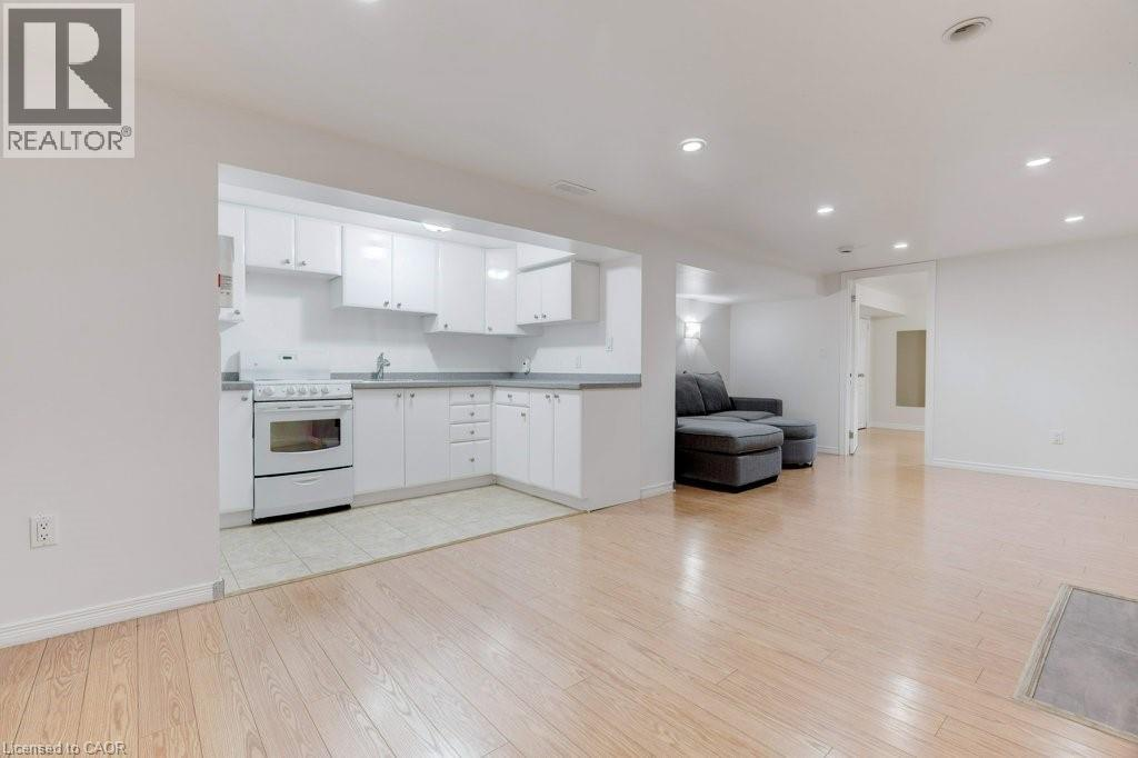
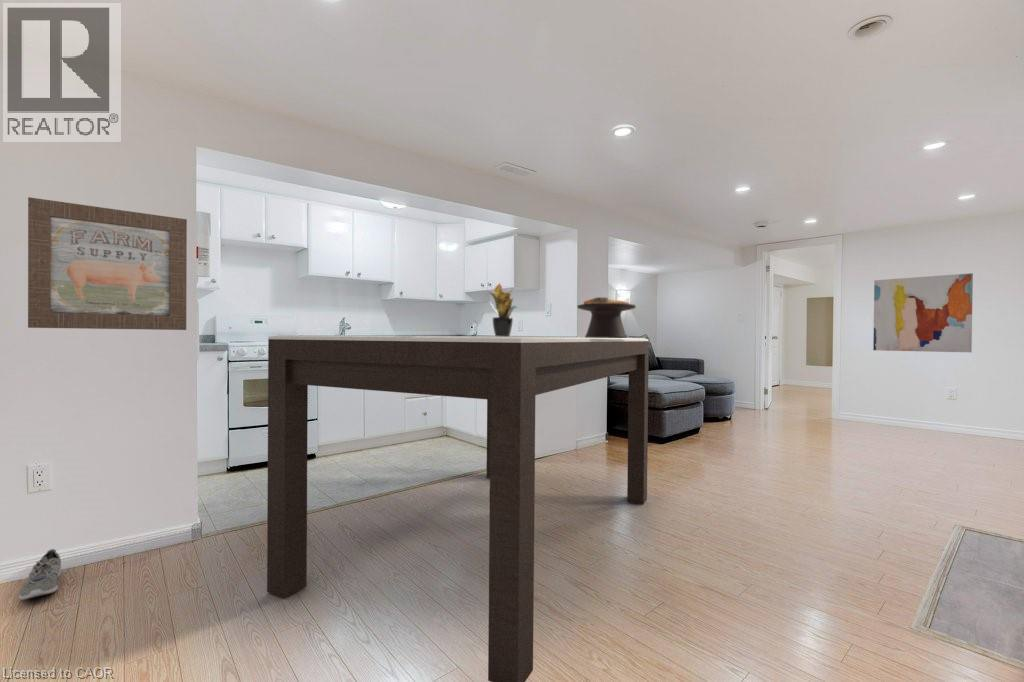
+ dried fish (604, 319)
+ potted plant (503, 308)
+ sneaker (40, 574)
+ wall art (113, 269)
+ wall art (920, 314)
+ dining table (501, 436)
